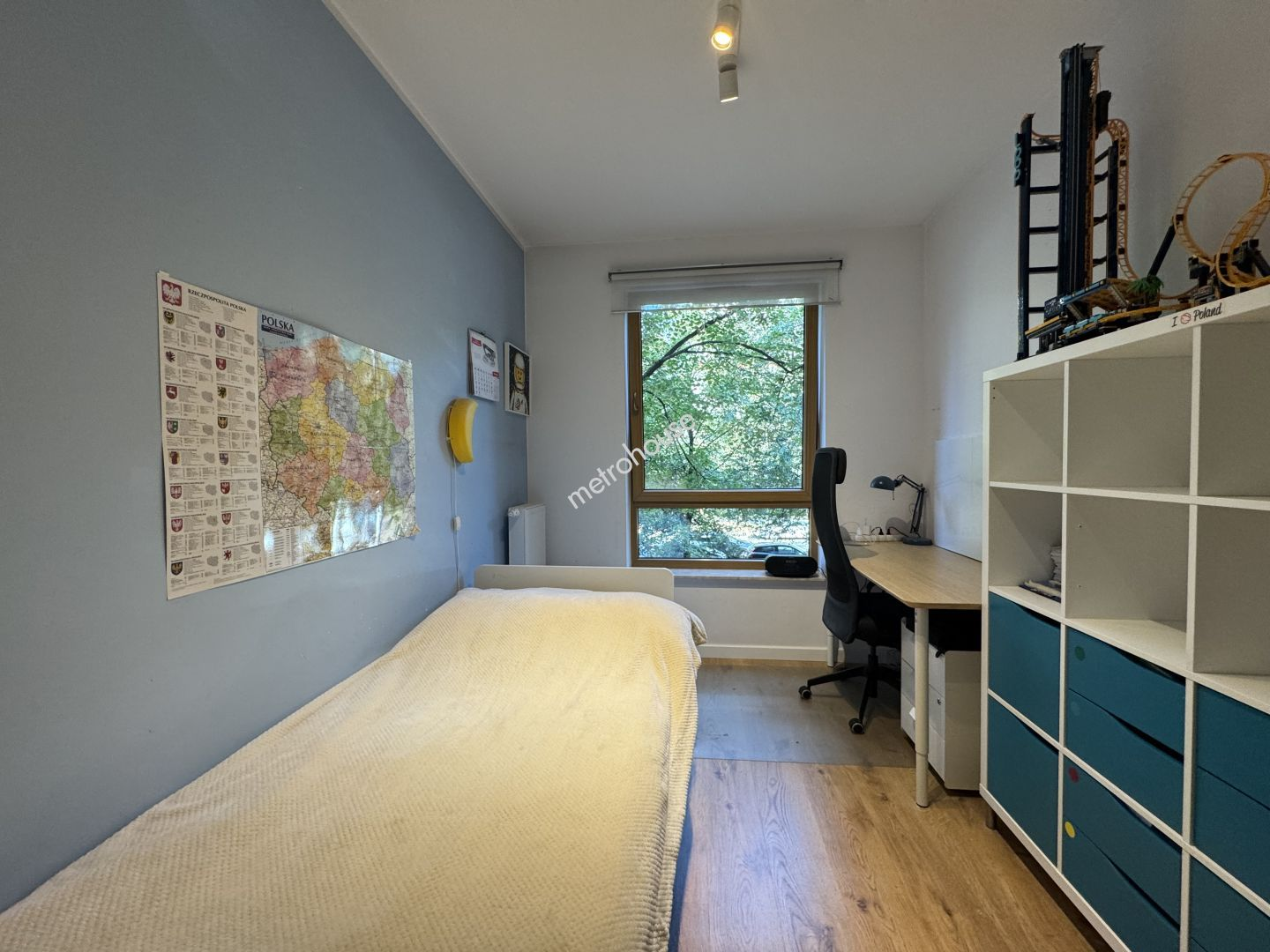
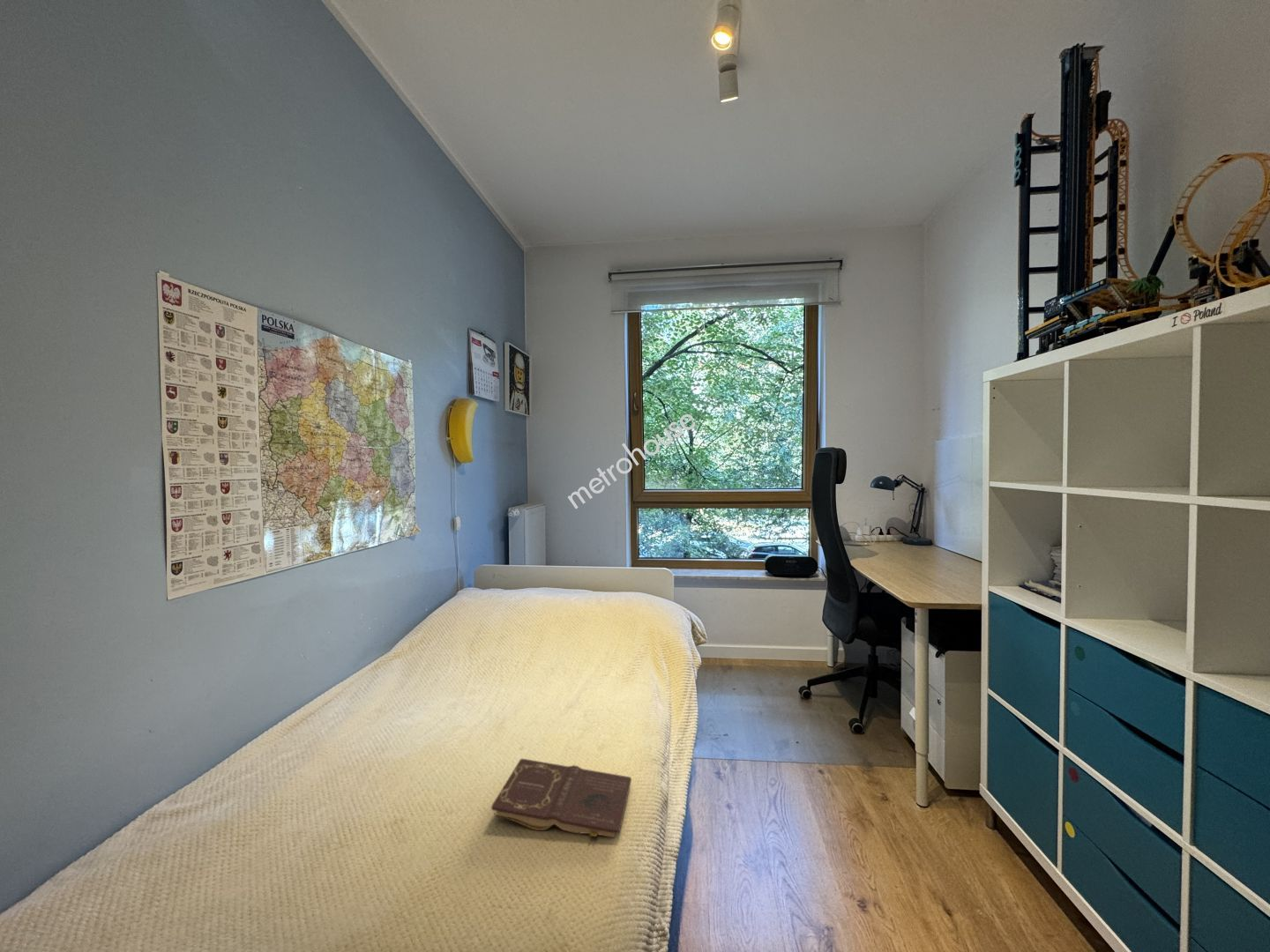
+ book (564, 797)
